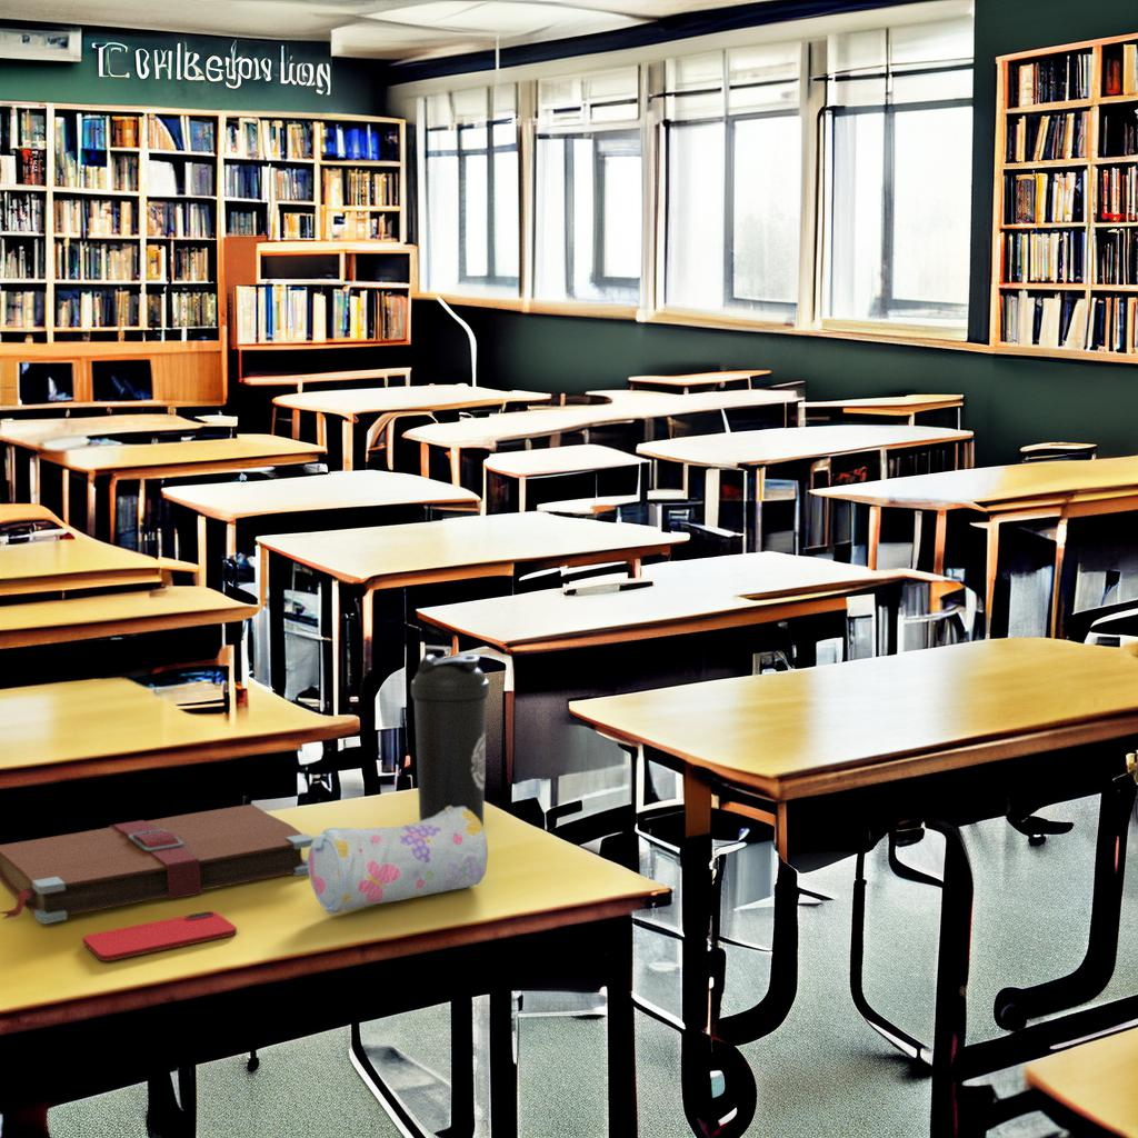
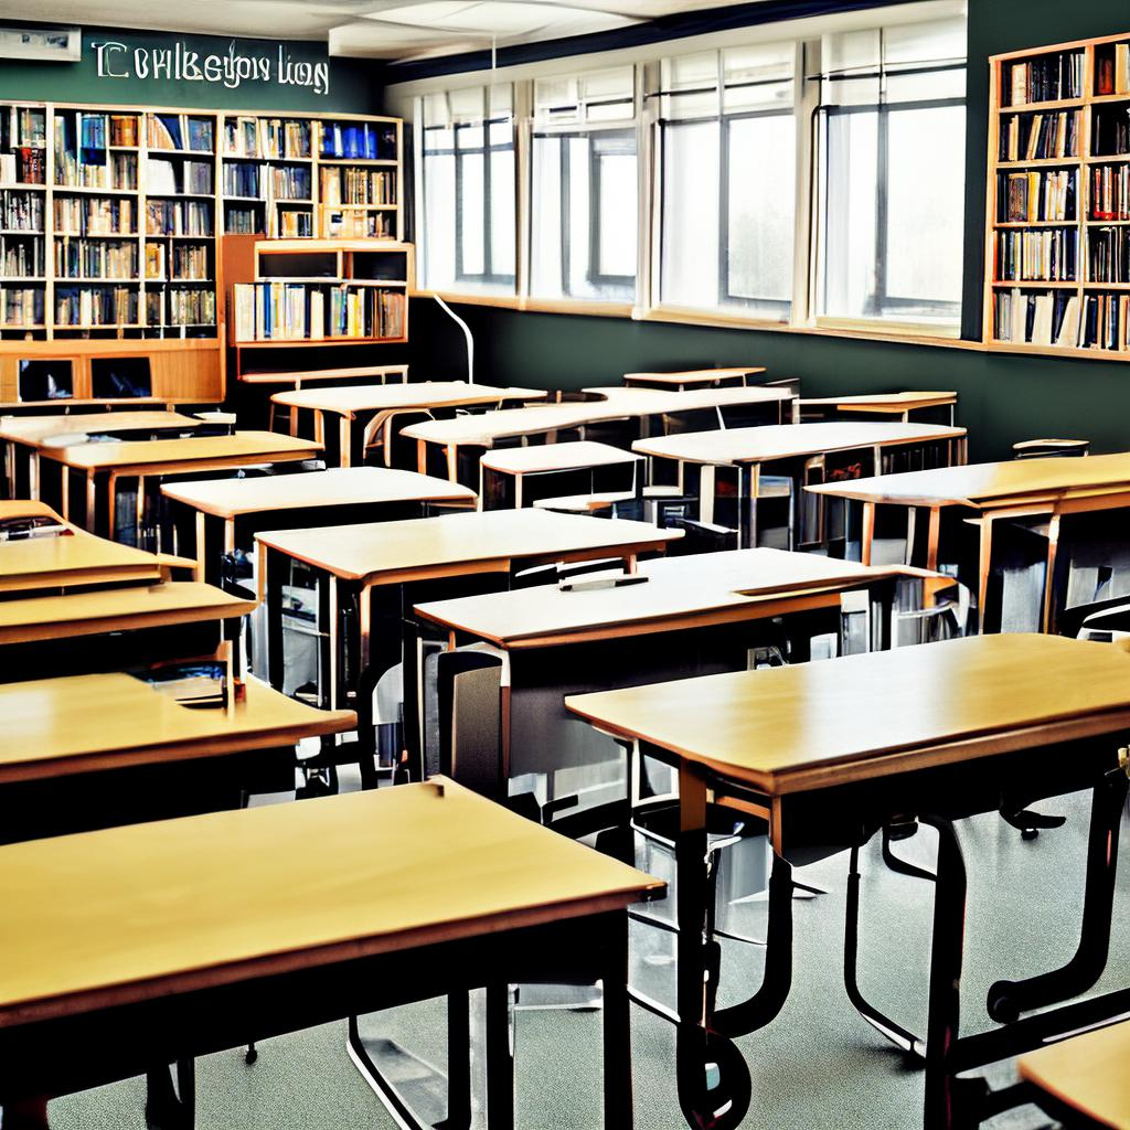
- water bottle (450, 741)
- smartphone (160, 934)
- book (139, 855)
- pencil case (399, 858)
